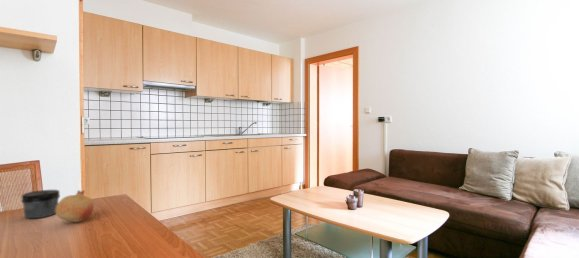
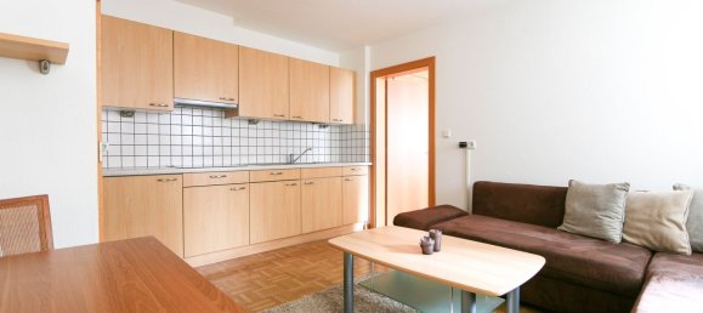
- jar (41, 203)
- fruit (75, 206)
